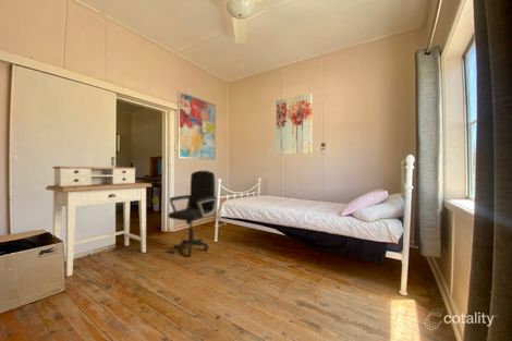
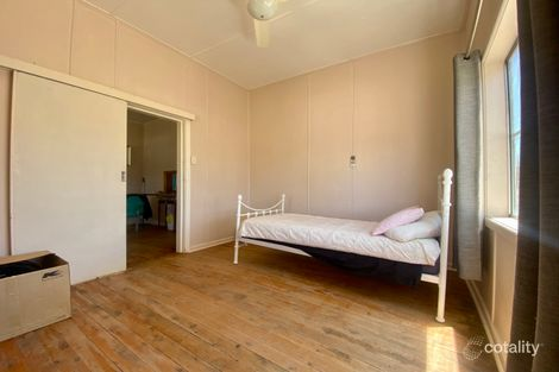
- wall art (197, 129)
- desk (100, 204)
- wall art (293, 125)
- office chair (193, 209)
